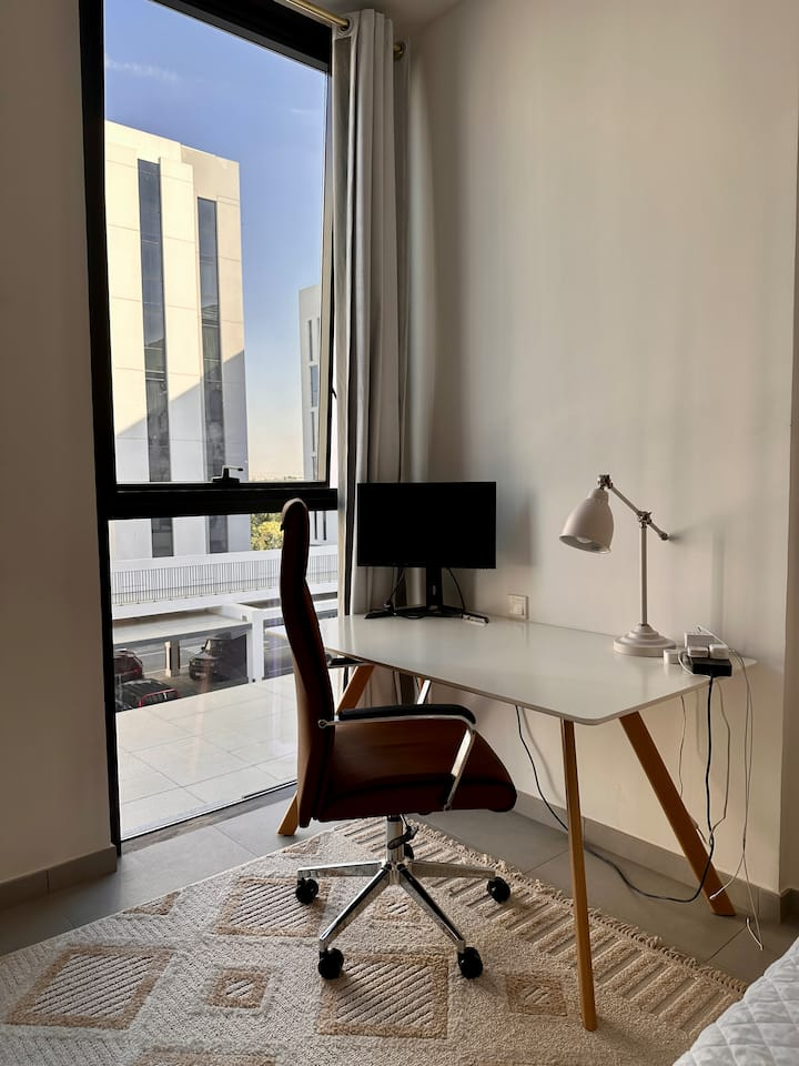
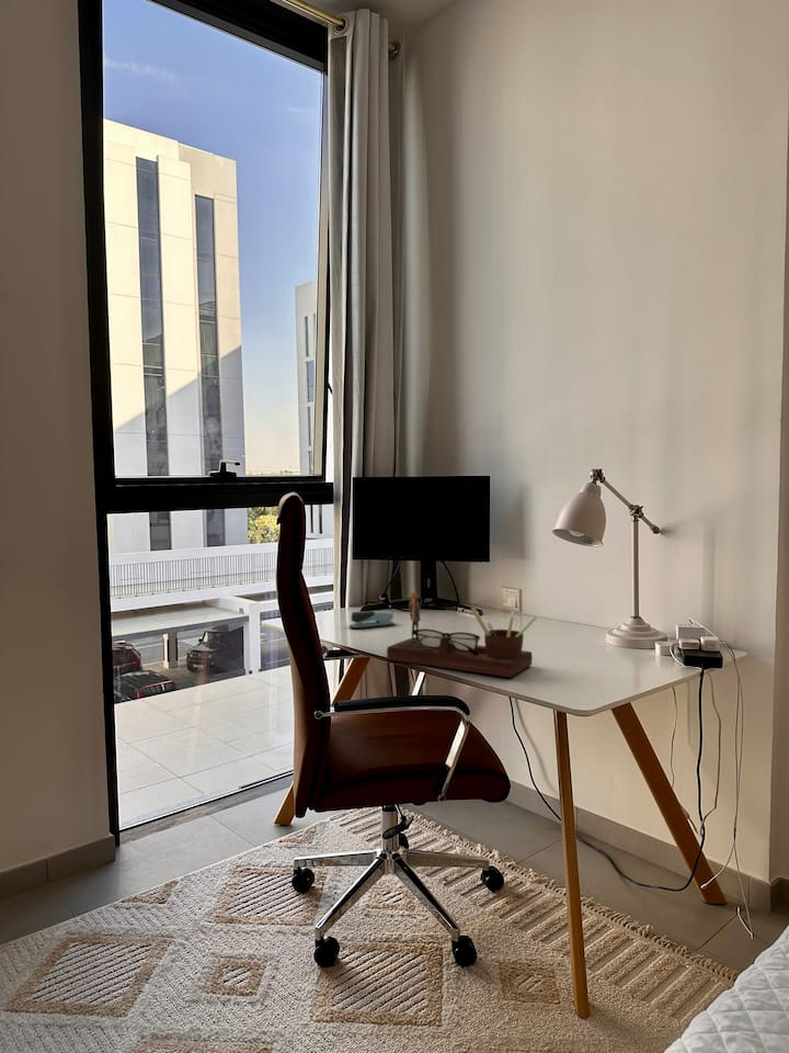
+ desk organizer (462, 632)
+ stapler (371, 618)
